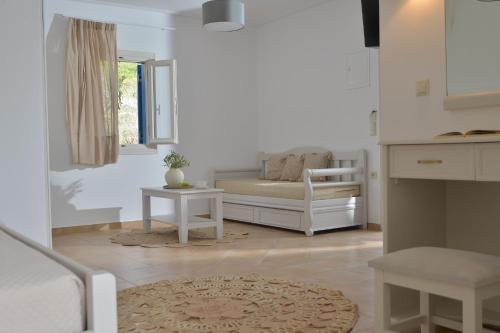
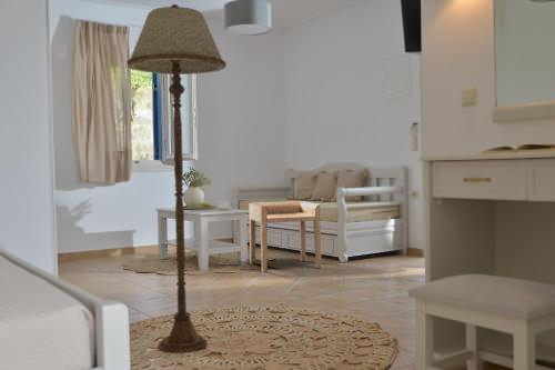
+ floor lamp (179, 177)
+ side table (284, 221)
